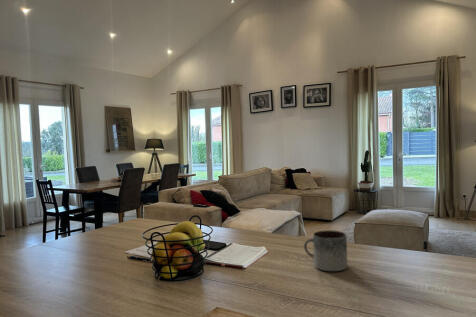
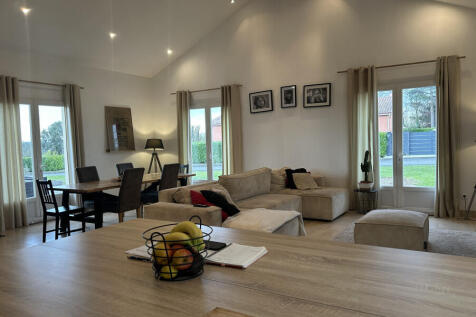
- mug (324, 249)
